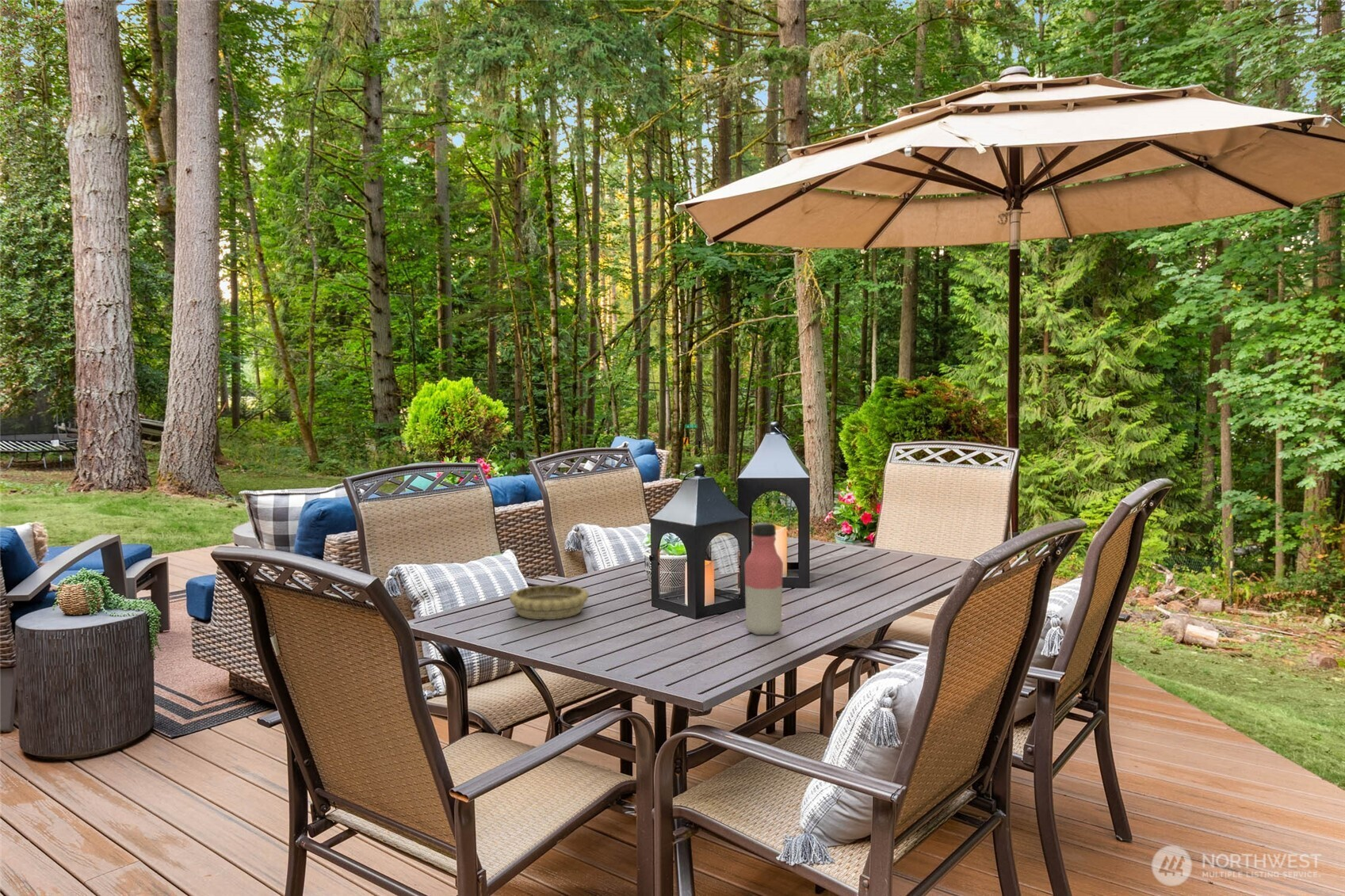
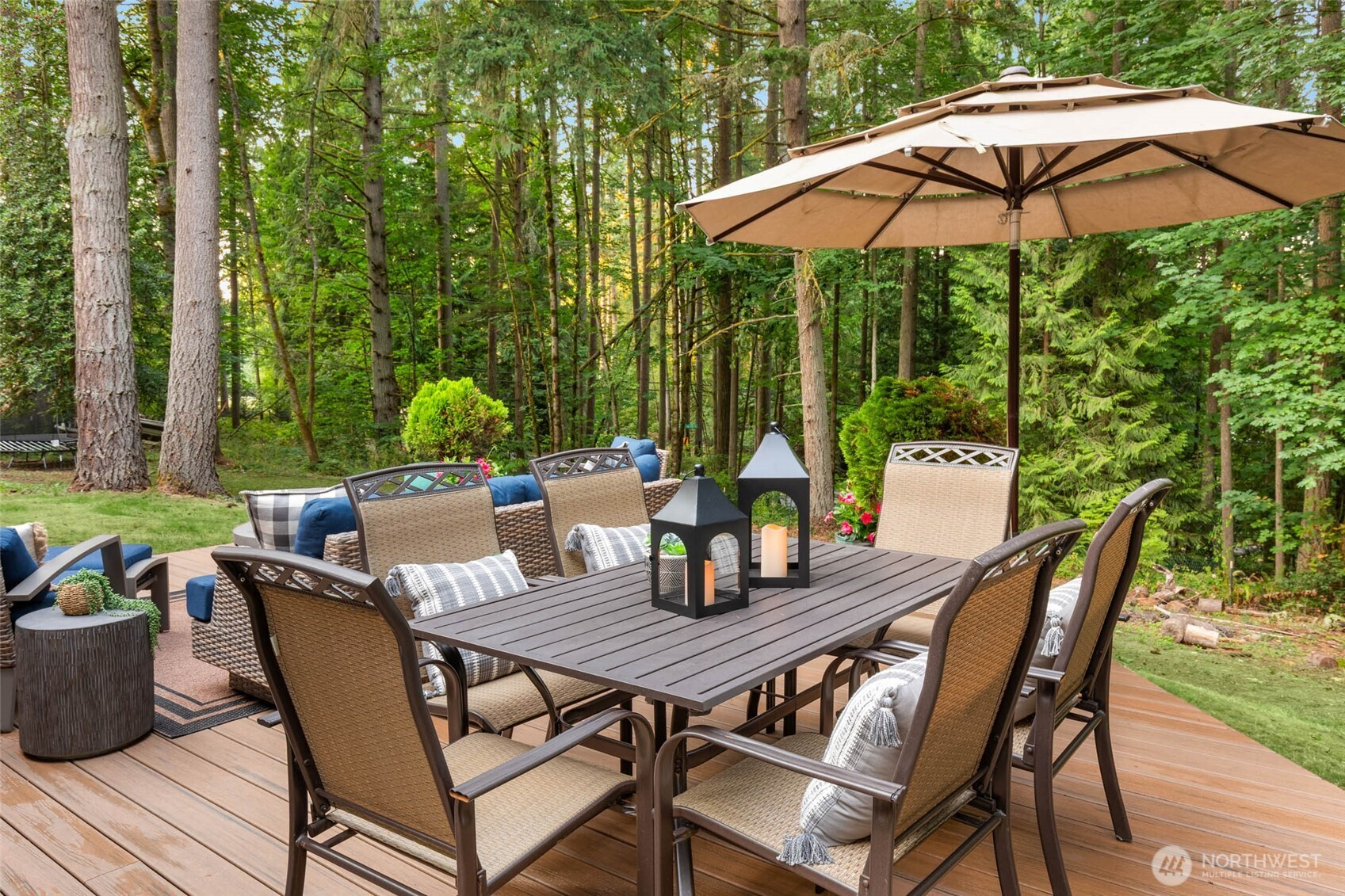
- decorative bowl (549, 601)
- water bottle (763, 578)
